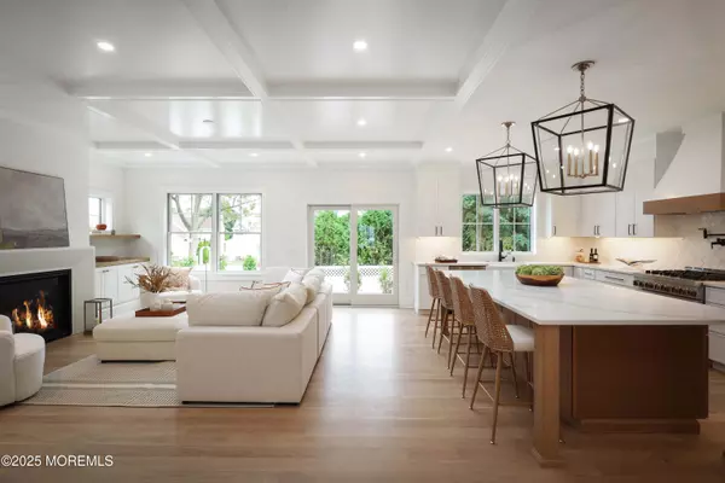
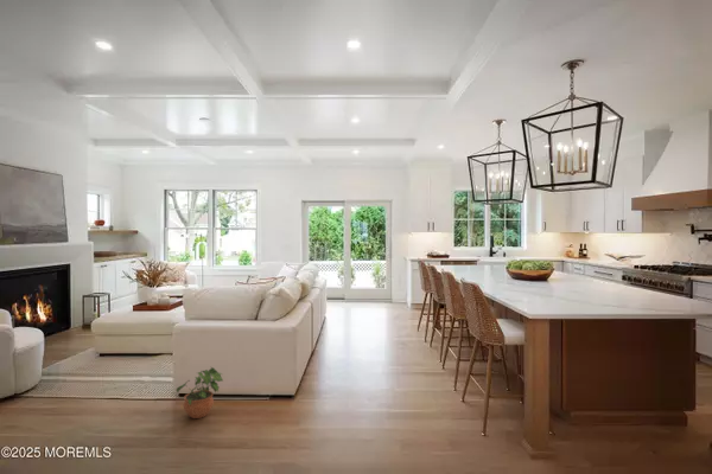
+ potted plant (204, 390)
